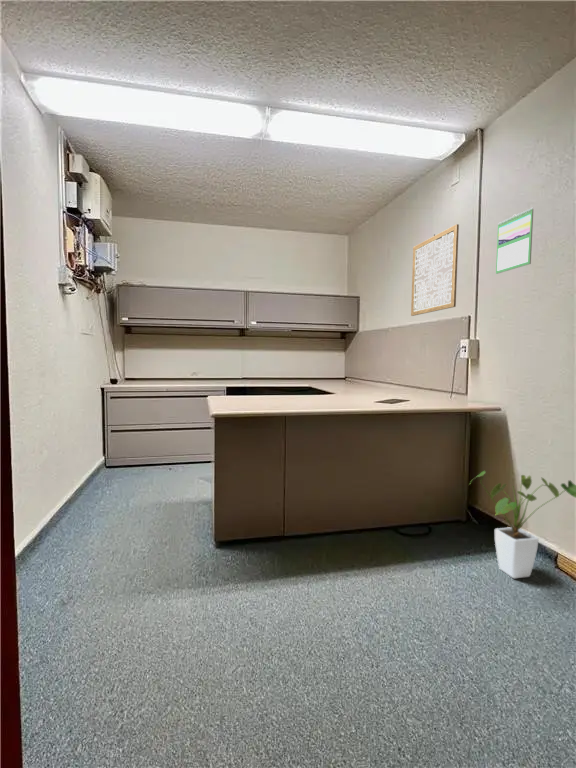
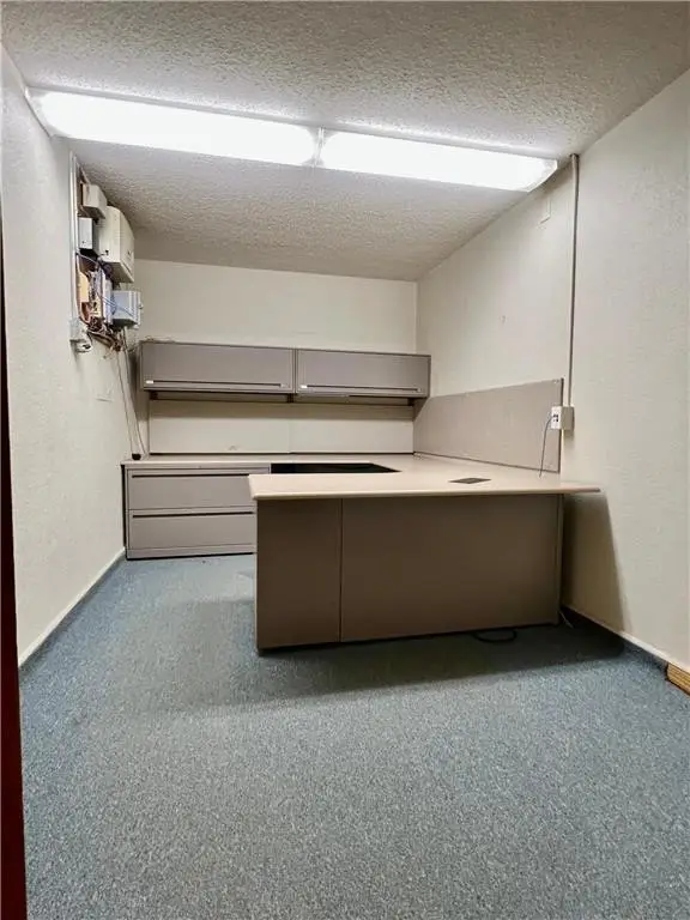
- house plant (522, 524)
- calendar (513, 242)
- wall art (432, 272)
